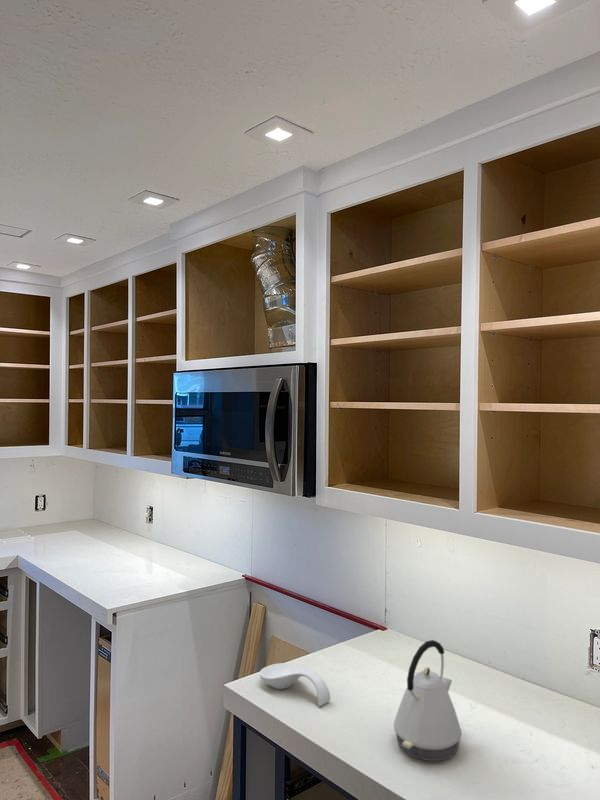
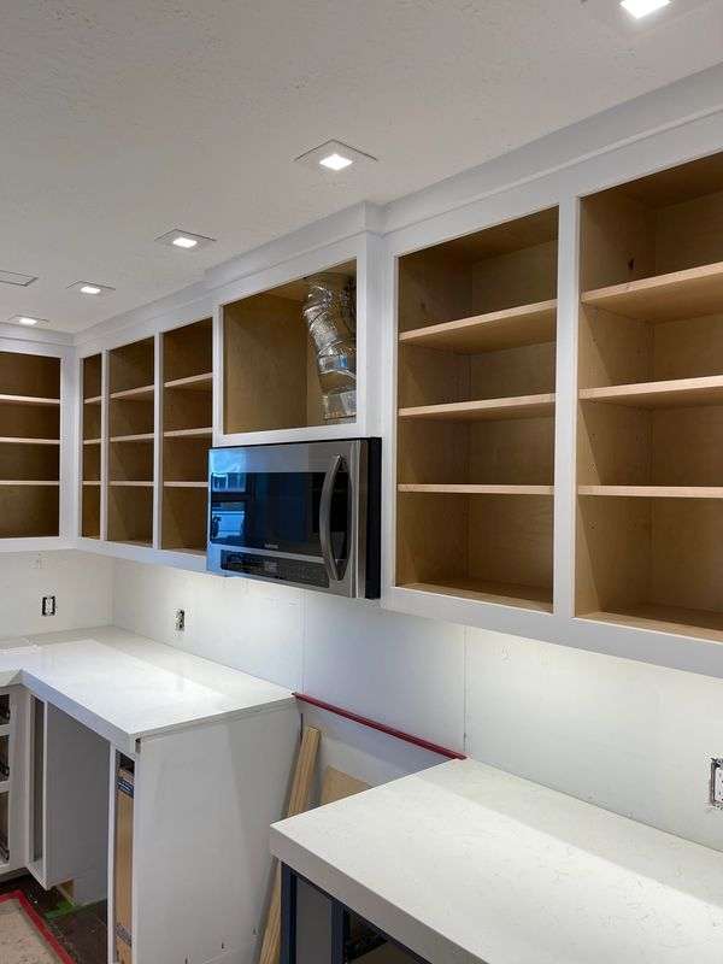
- spoon rest (294, 678)
- kettle (428, 693)
